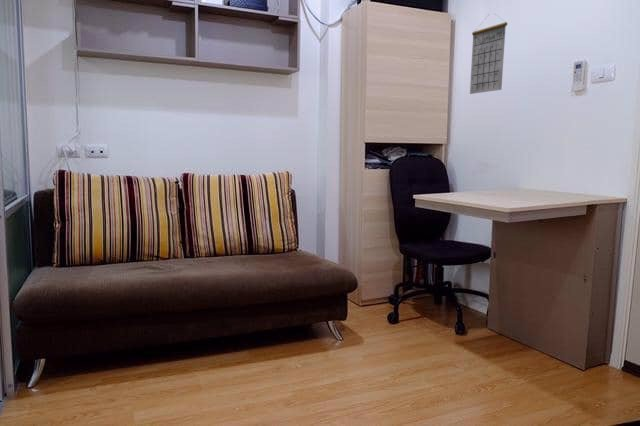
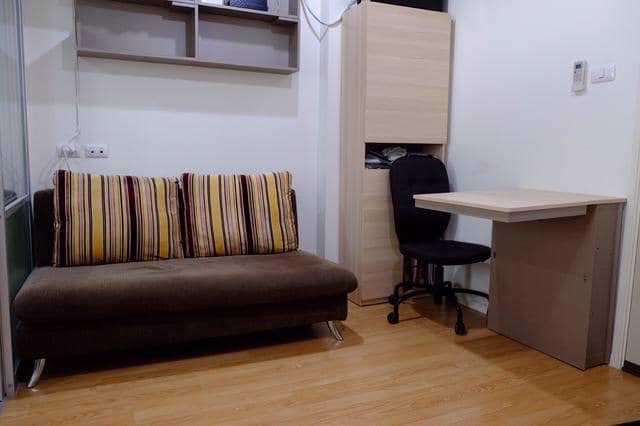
- calendar (487, 52)
